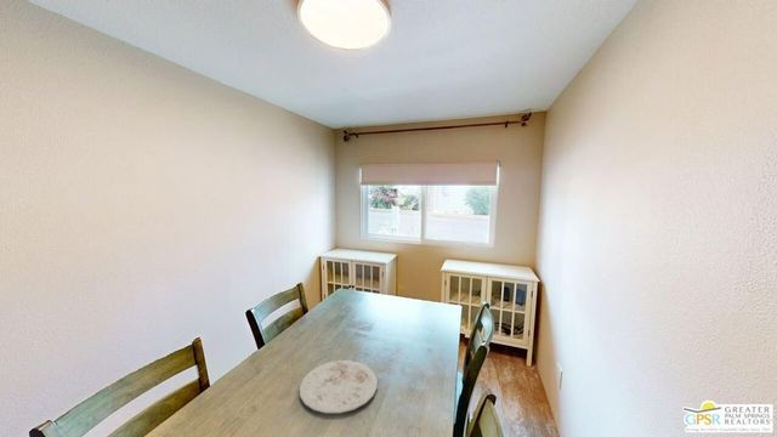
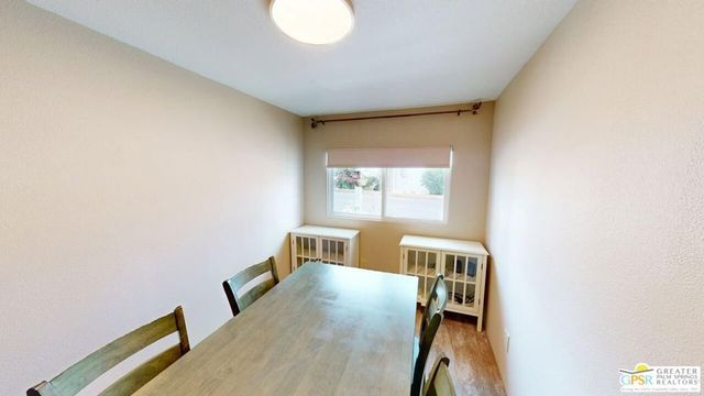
- plate (339, 384)
